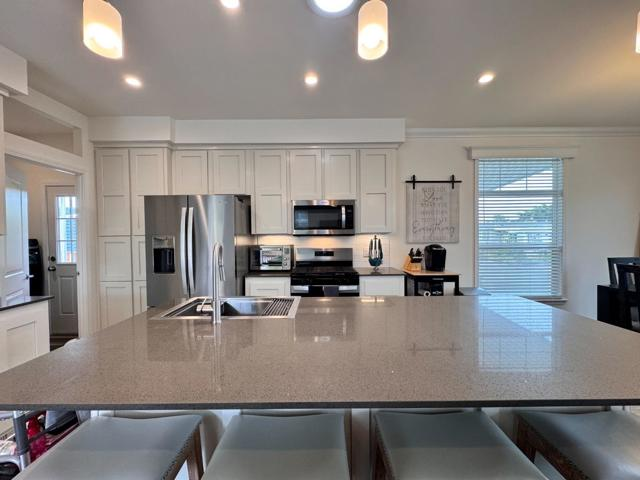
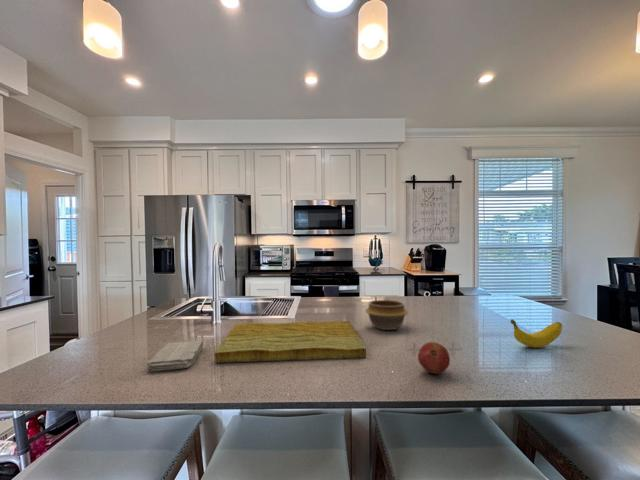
+ washcloth (177, 353)
+ bowl (386, 314)
+ fruit (433, 357)
+ banana (535, 333)
+ cutting board (292, 337)
